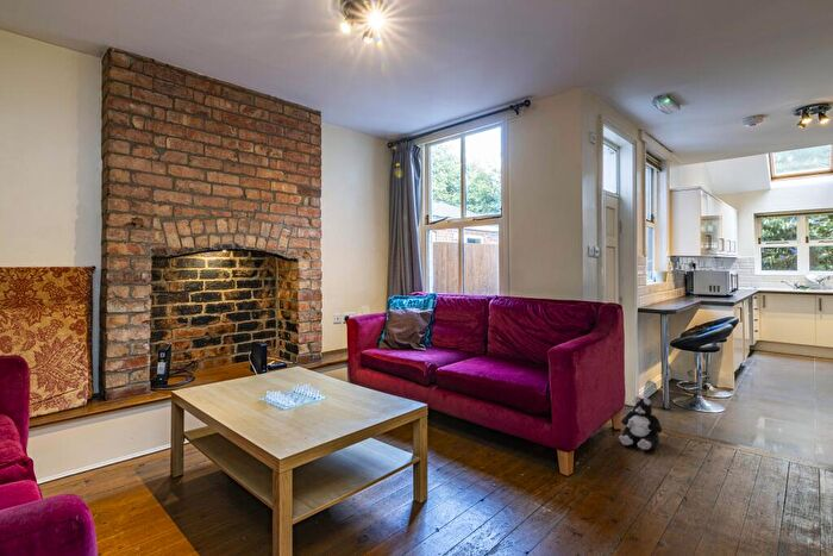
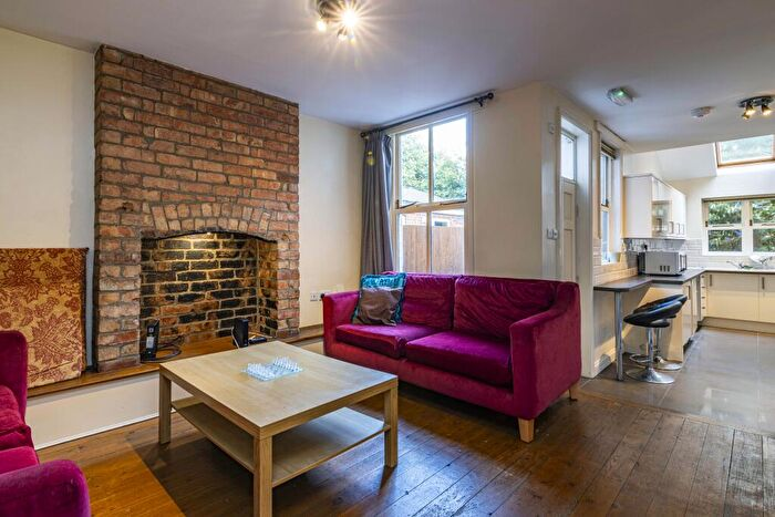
- plush toy (639, 421)
